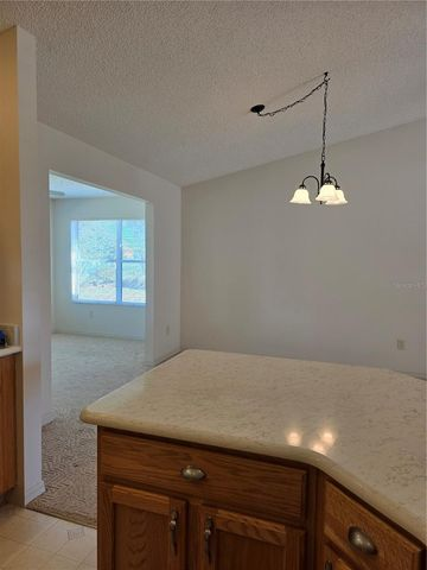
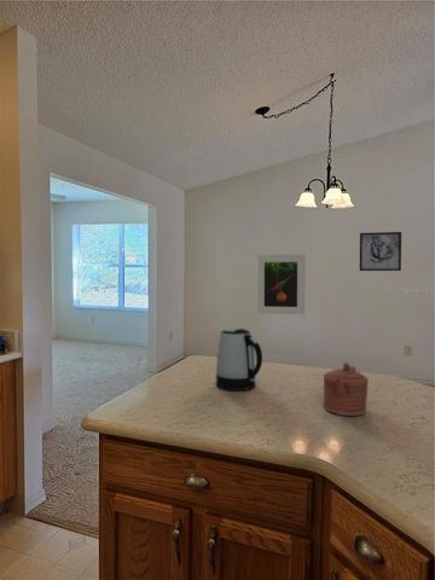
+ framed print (280, 284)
+ kettle (239, 358)
+ wall art (379, 251)
+ teapot (344, 385)
